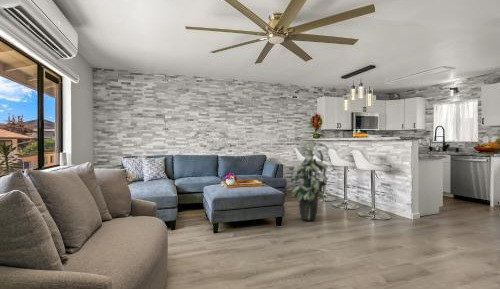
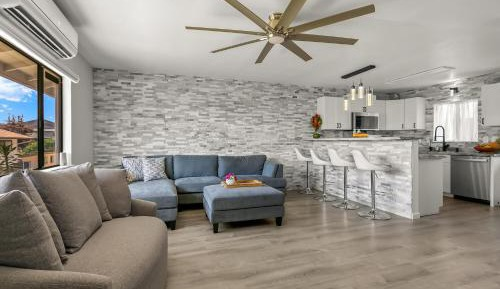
- indoor plant (307, 177)
